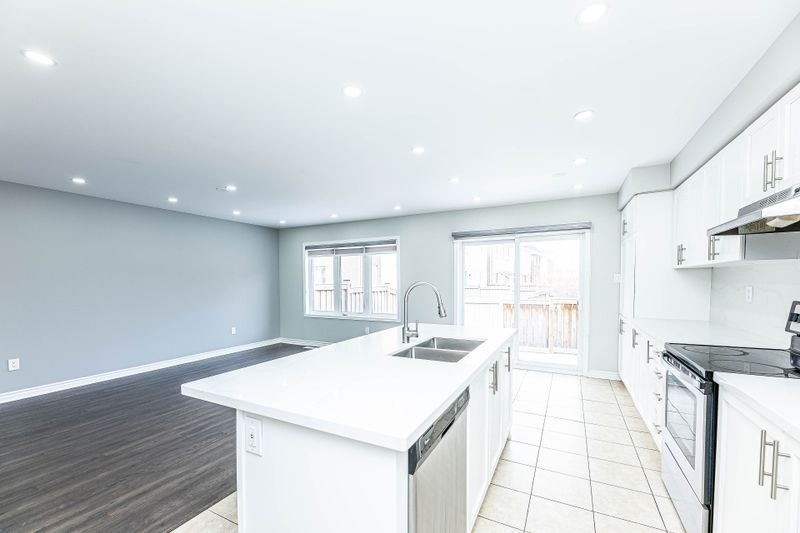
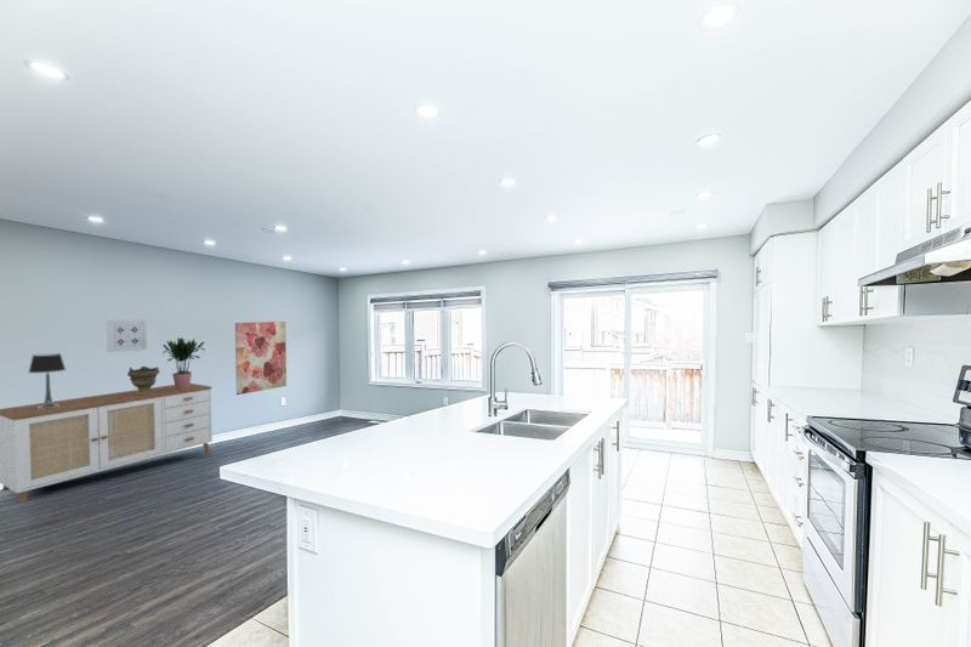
+ table lamp (47, 380)
+ potted plant (180, 362)
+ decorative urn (143, 380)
+ wall art (127, 335)
+ wall art (262, 356)
+ sideboard (118, 433)
